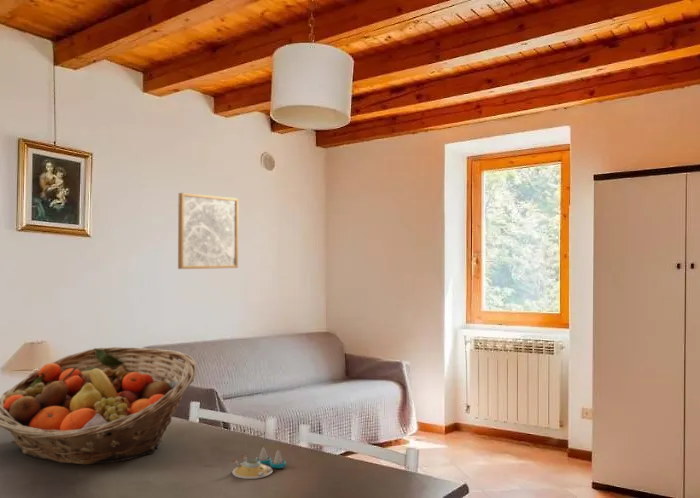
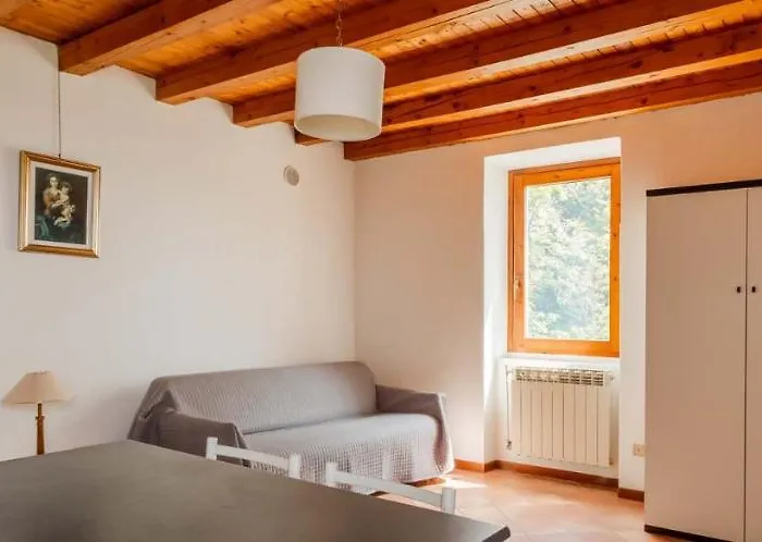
- fruit basket (98, 400)
- salt and pepper shaker set (257, 461)
- wall art (209, 232)
